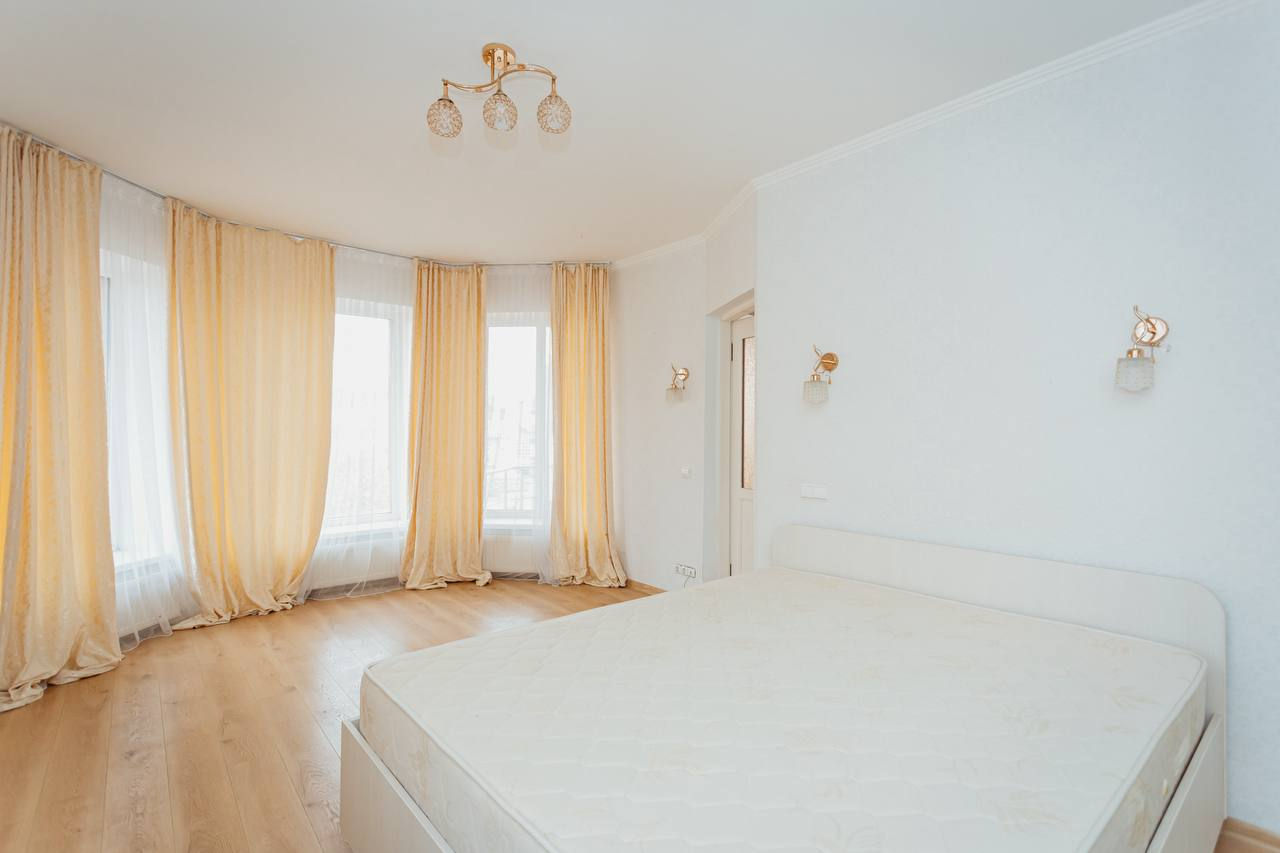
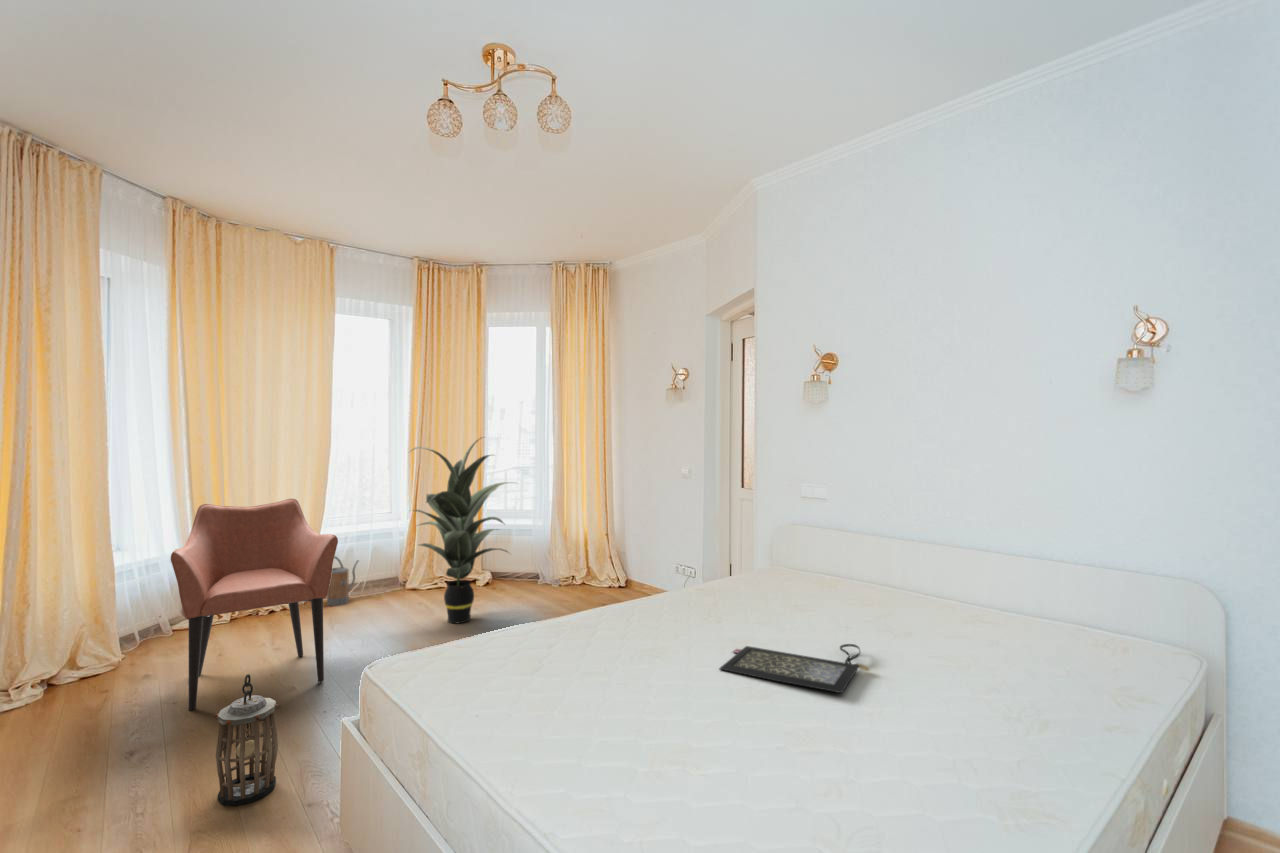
+ lantern (247, 733)
+ armchair (254, 590)
+ watering can (338, 578)
+ clutch bag (796, 666)
+ indoor plant (465, 528)
